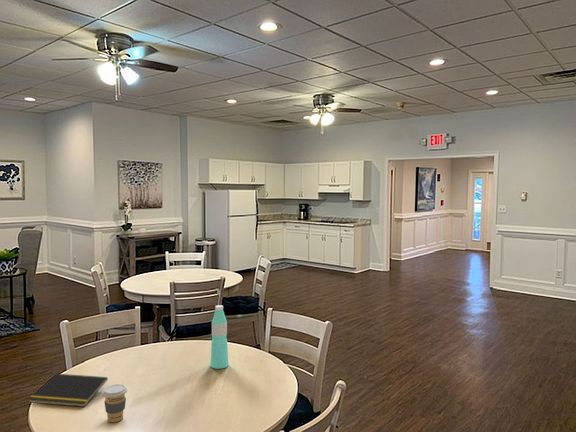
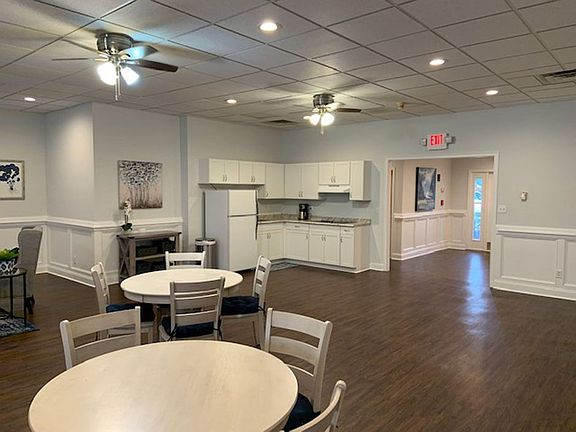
- water bottle (219, 335)
- coffee cup (115, 403)
- notepad (69, 389)
